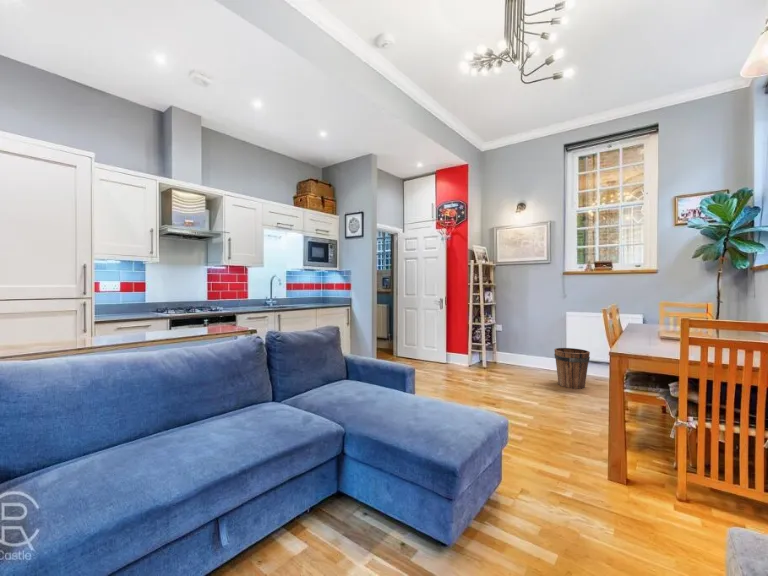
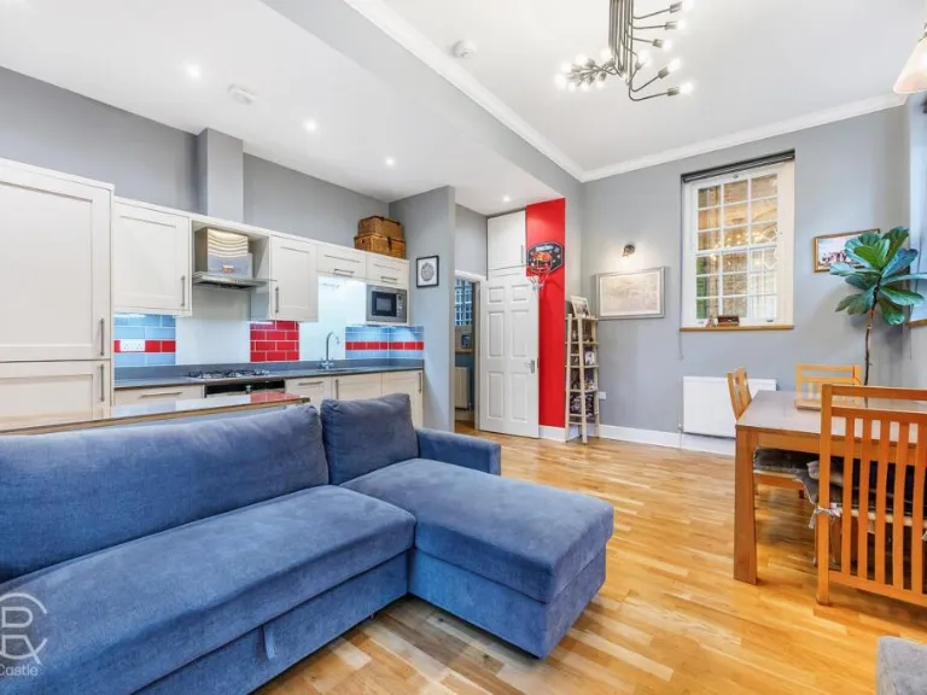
- bucket (571, 367)
